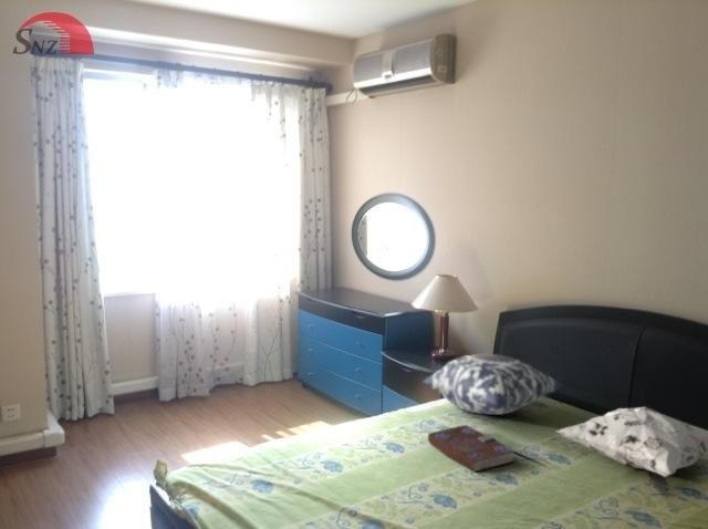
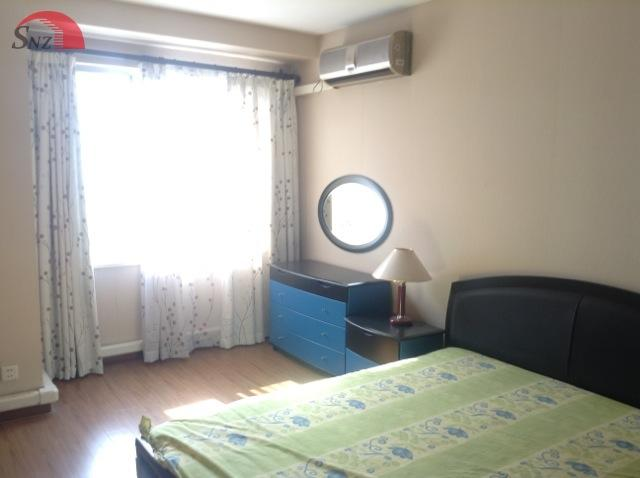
- book (469, 445)
- cushion (489, 382)
- decorative pillow (643, 437)
